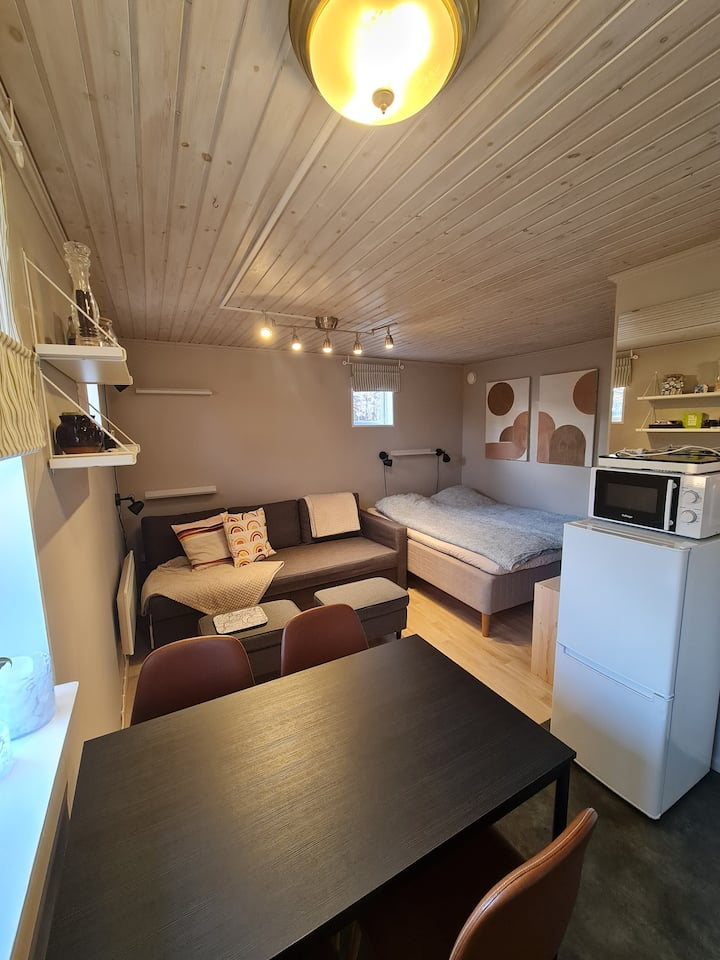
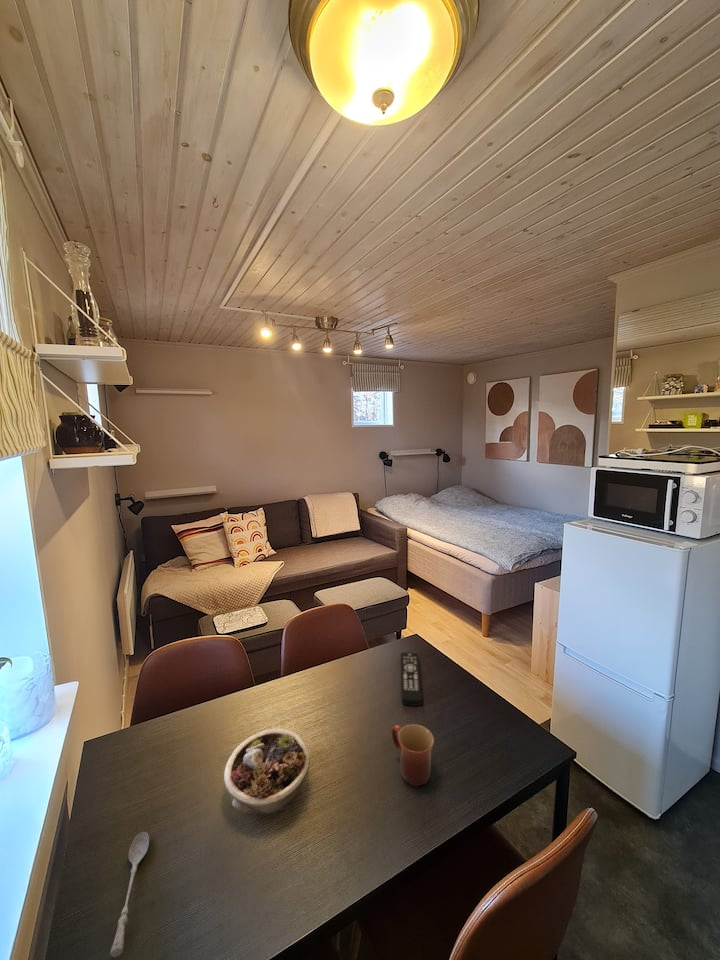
+ remote control (410, 676)
+ soupspoon (131, 885)
+ succulent planter (268, 769)
+ mug (410, 752)
